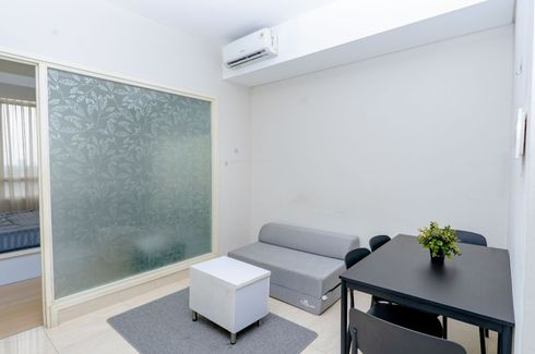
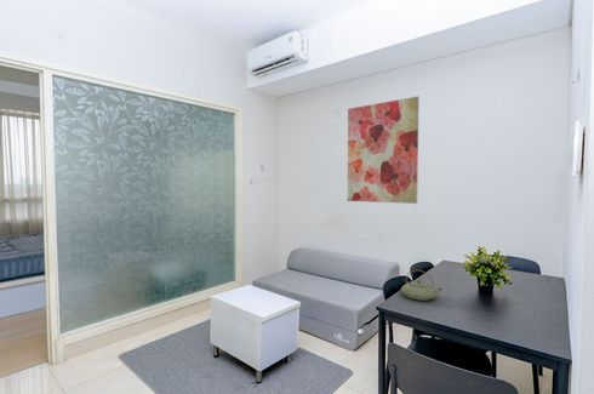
+ teapot (421, 284)
+ wall art (379, 153)
